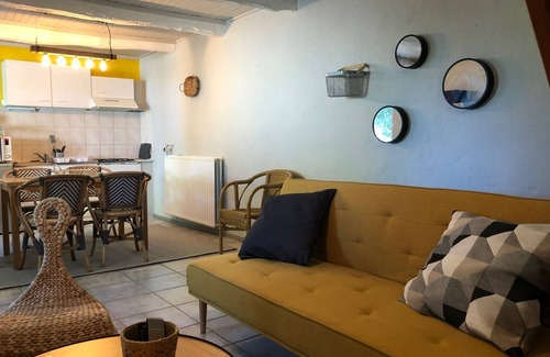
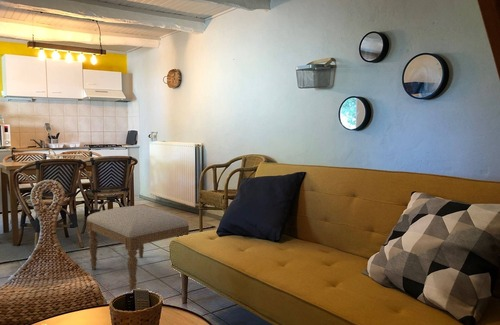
+ ottoman (137, 241)
